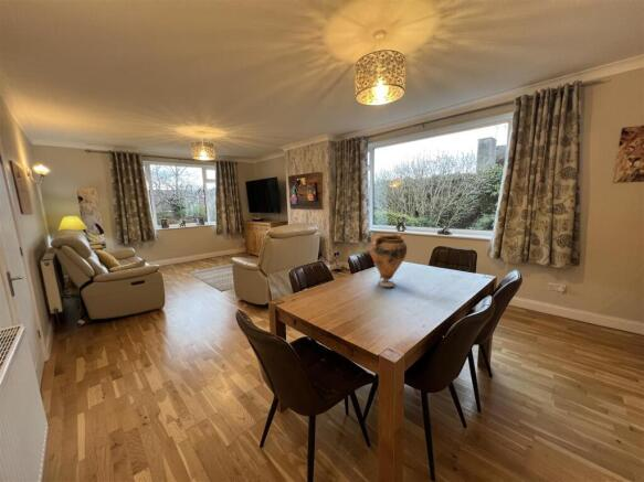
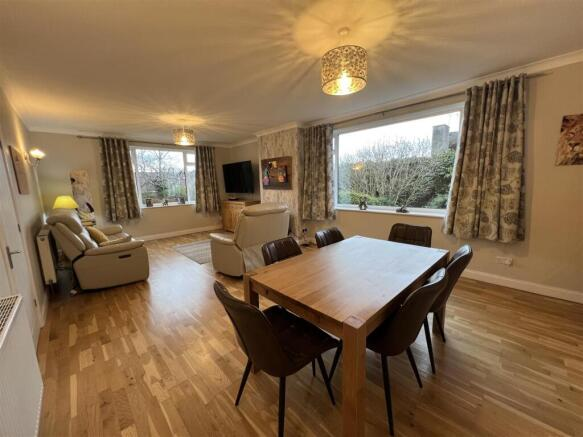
- vase (389, 260)
